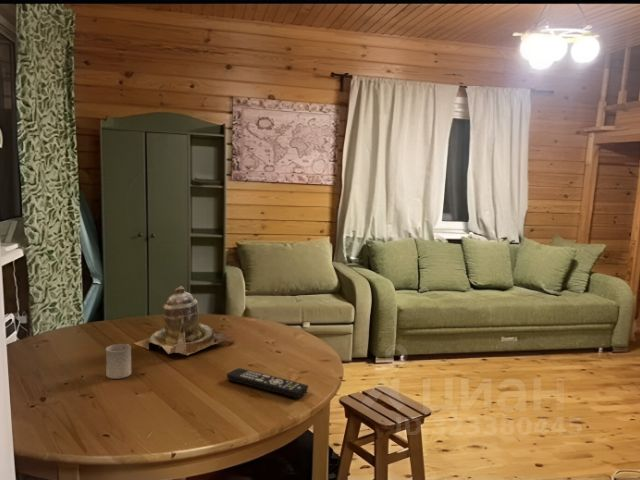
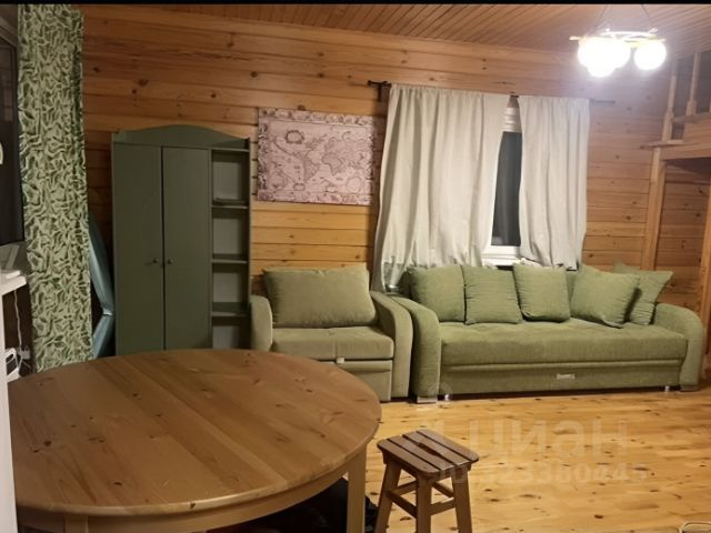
- remote control (266, 382)
- cup (121, 359)
- teapot (183, 314)
